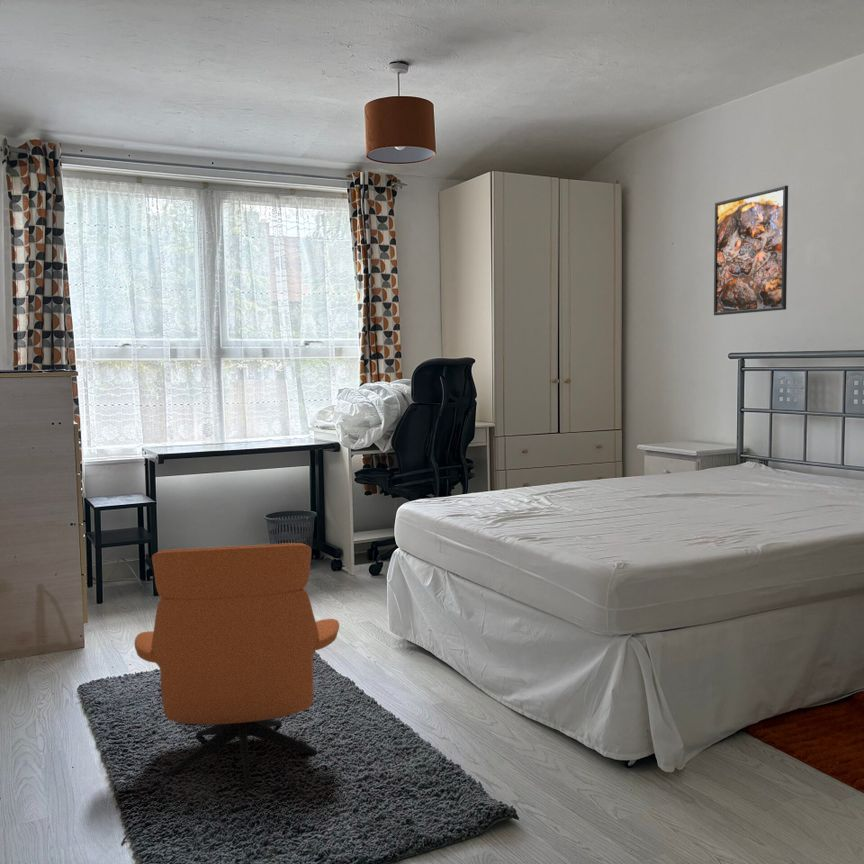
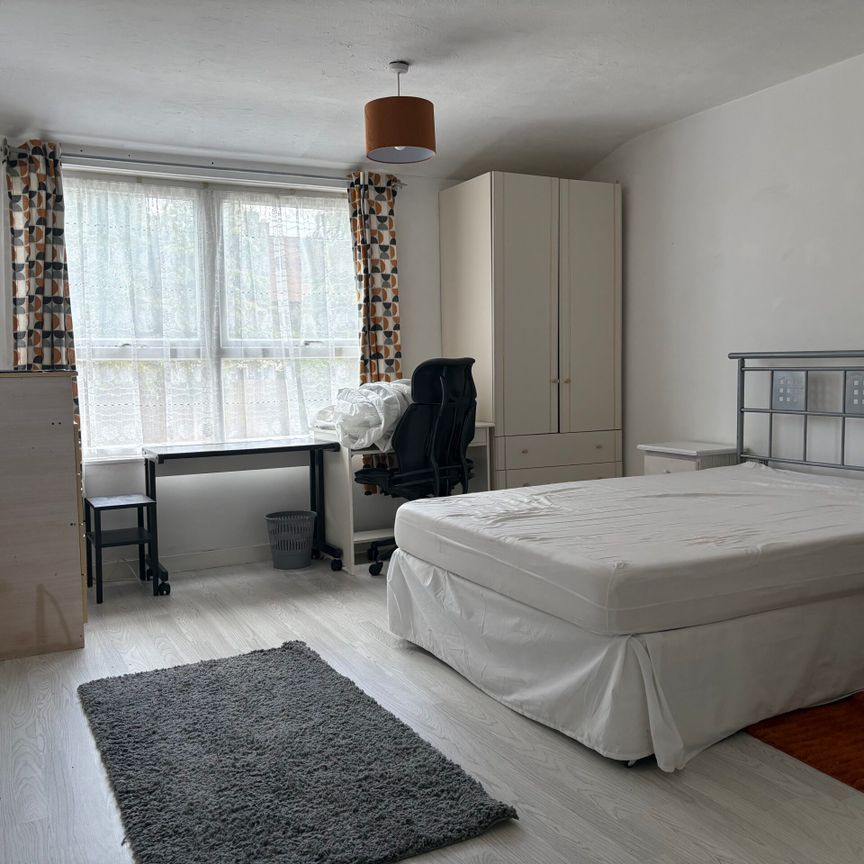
- armchair (241, 623)
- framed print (749, 253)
